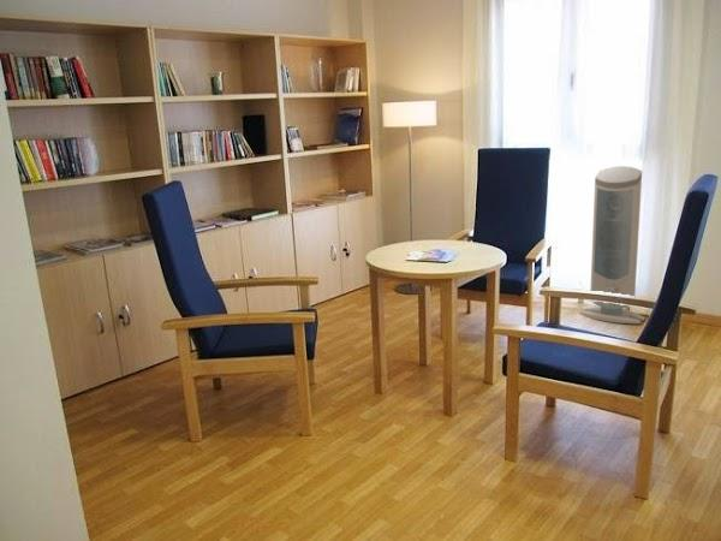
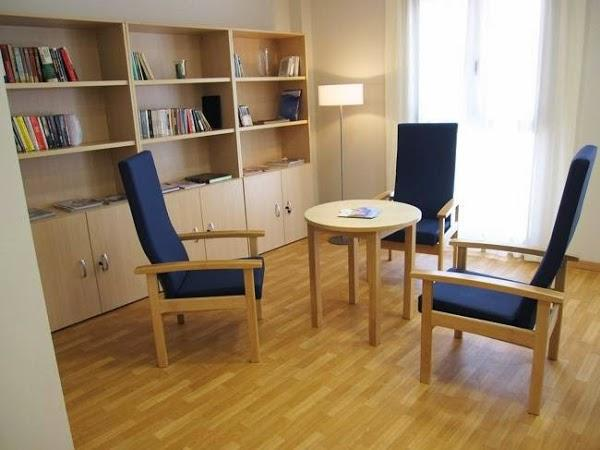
- air purifier (614, 243)
